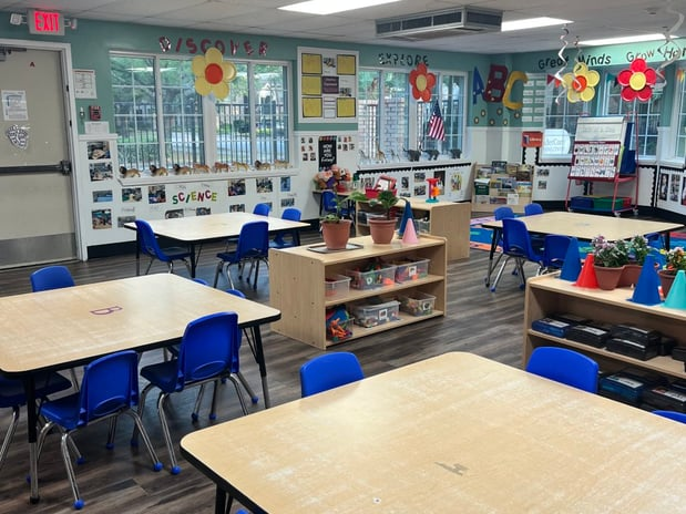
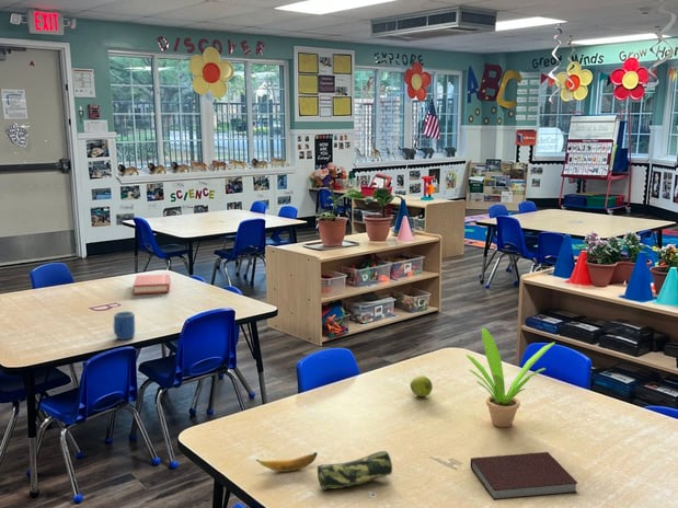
+ mug (123, 326)
+ notebook (521, 474)
+ pencil case (353, 471)
+ hardback book (152, 284)
+ apple (421, 385)
+ potted plant (503, 383)
+ banana (287, 462)
